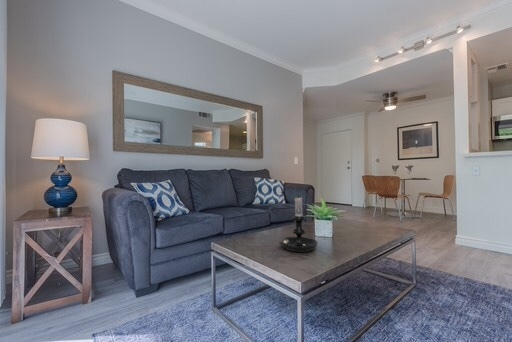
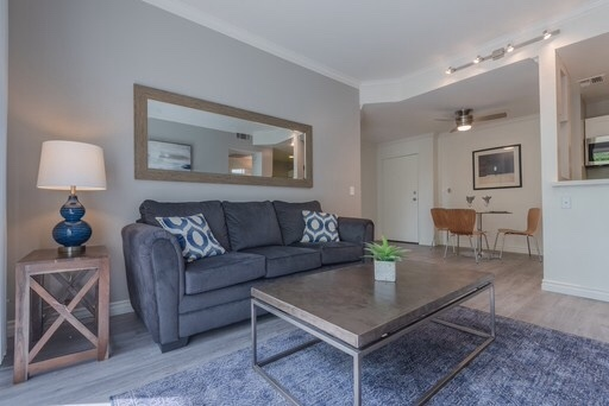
- candle holder (298, 220)
